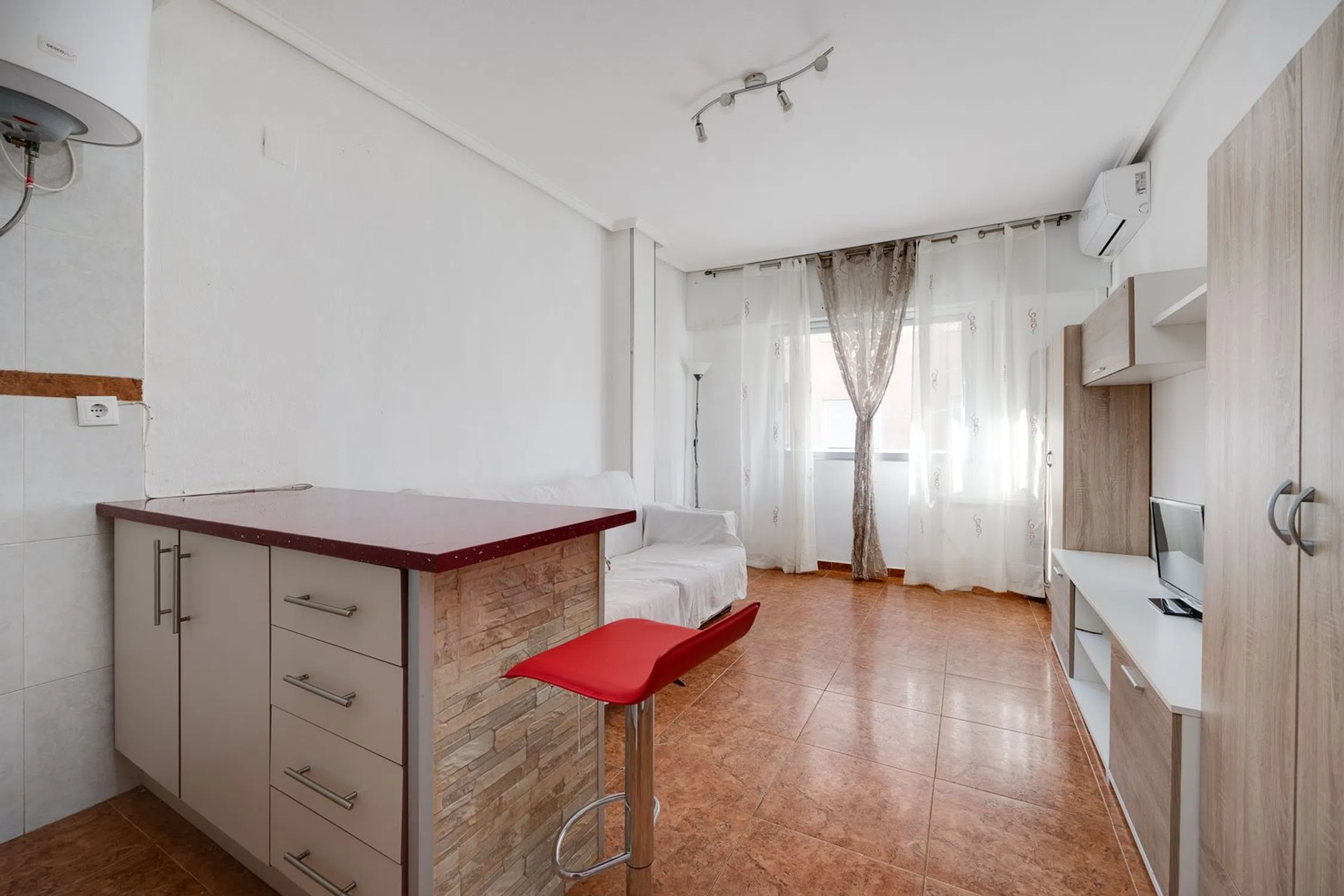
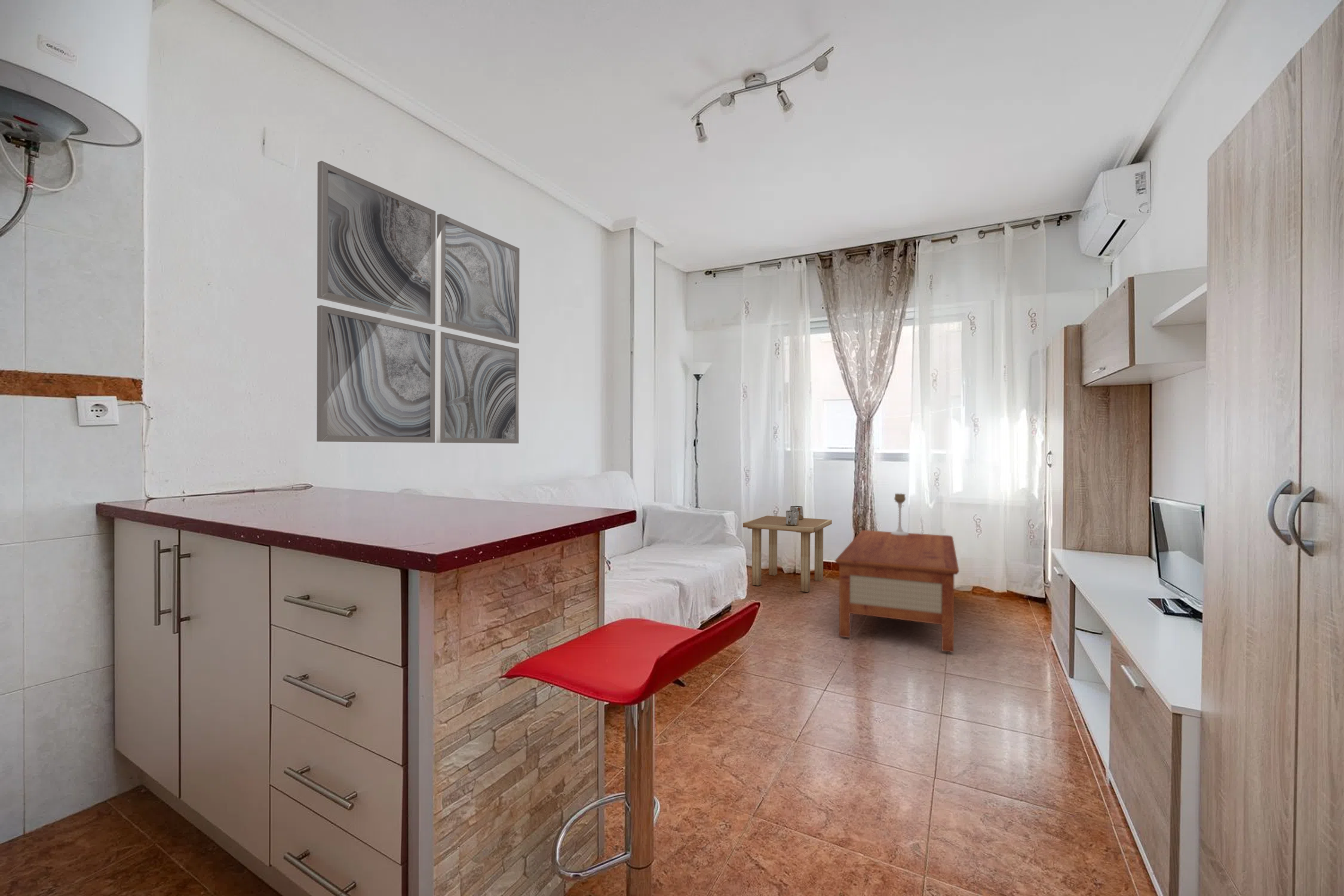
+ candle holder (900, 513)
+ wall art (437, 325)
+ coffee table (900, 580)
+ side table (777, 545)
